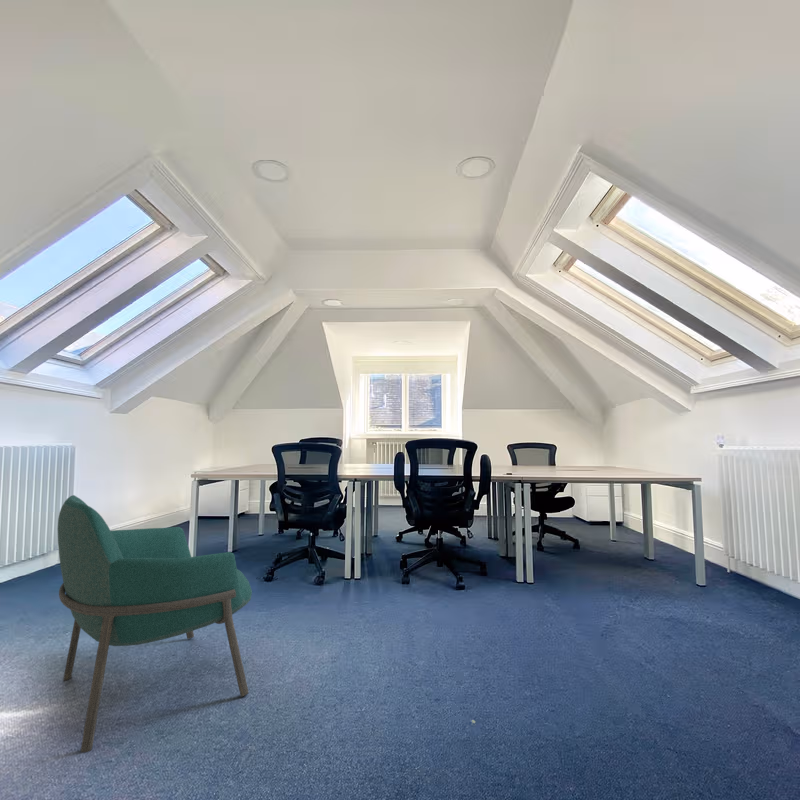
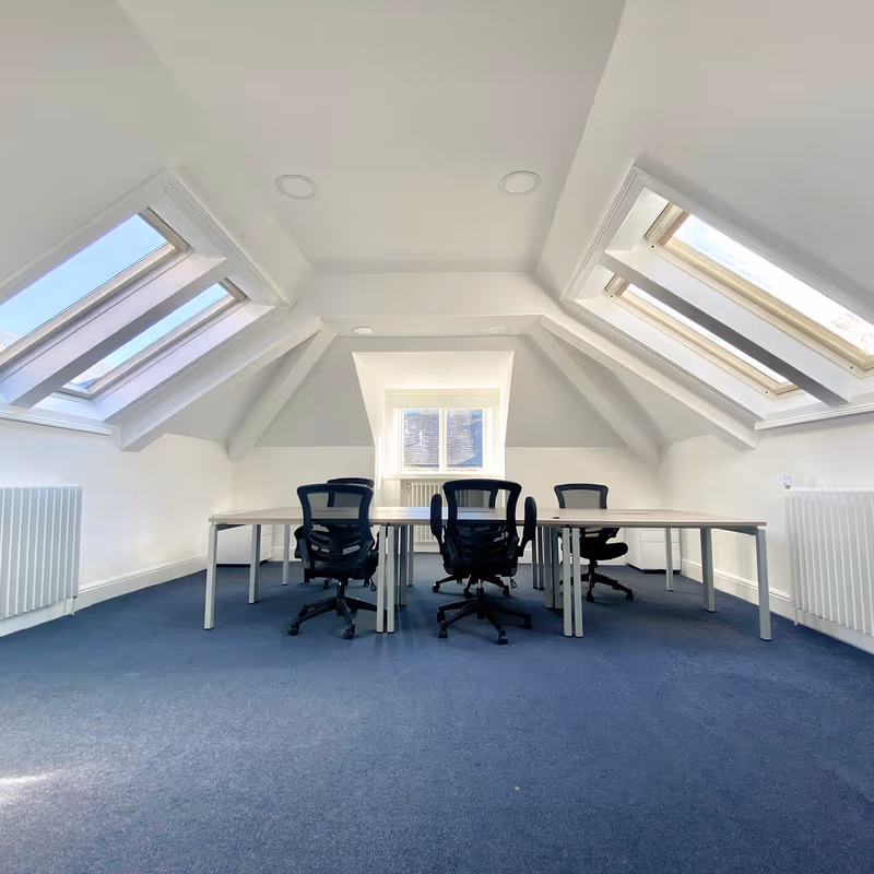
- armchair (159, 585)
